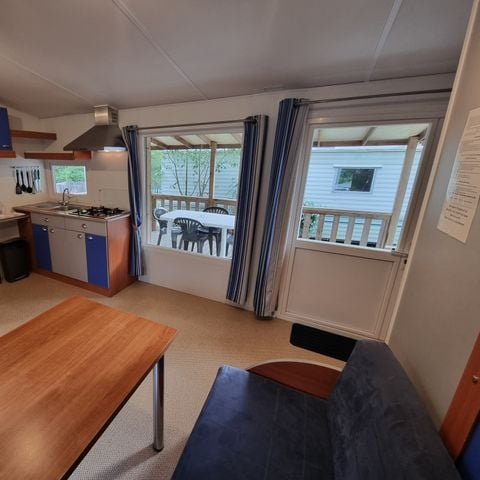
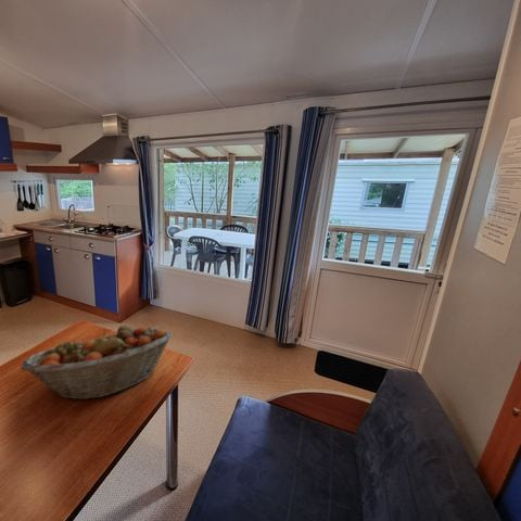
+ fruit basket (106, 354)
